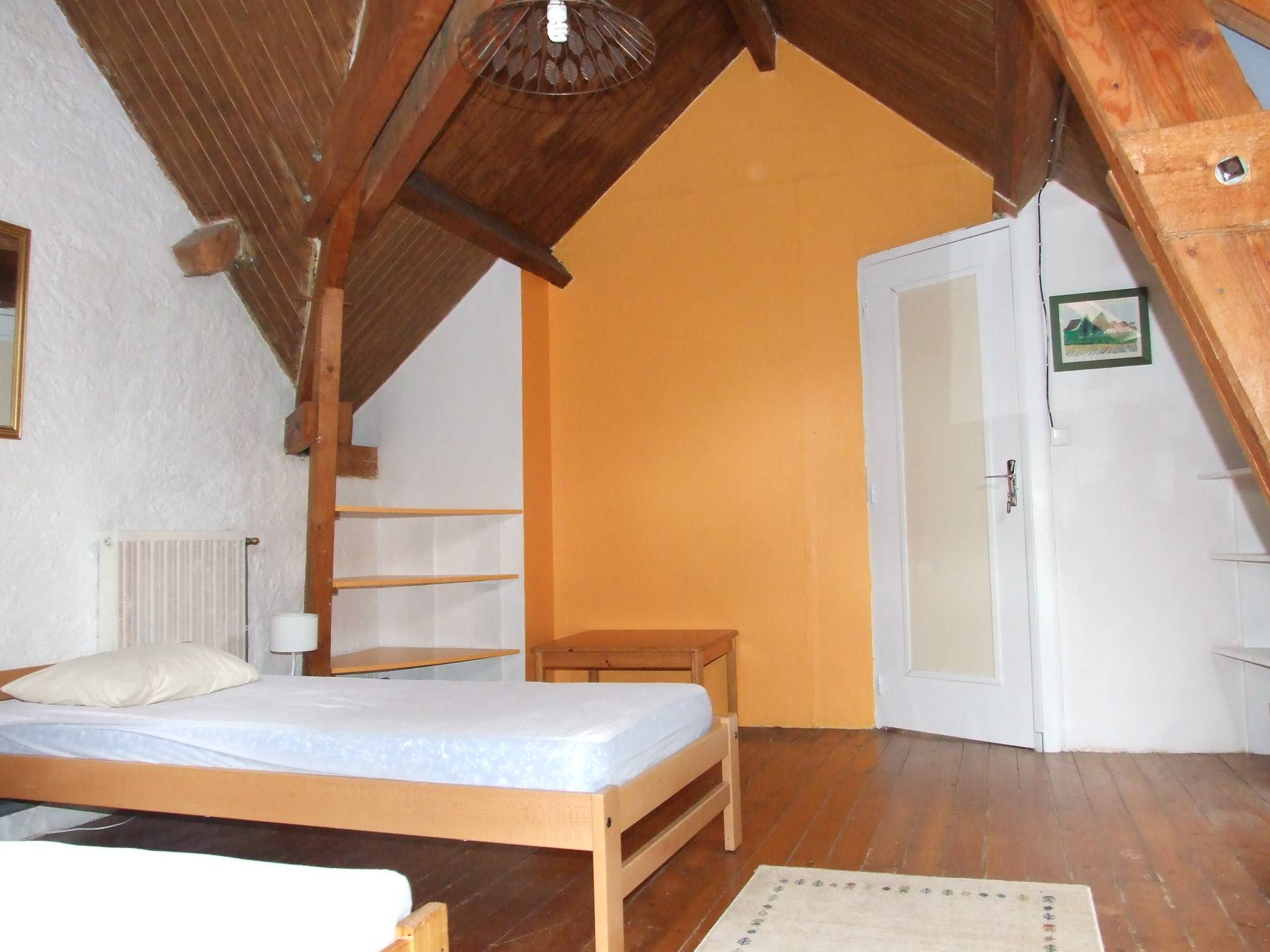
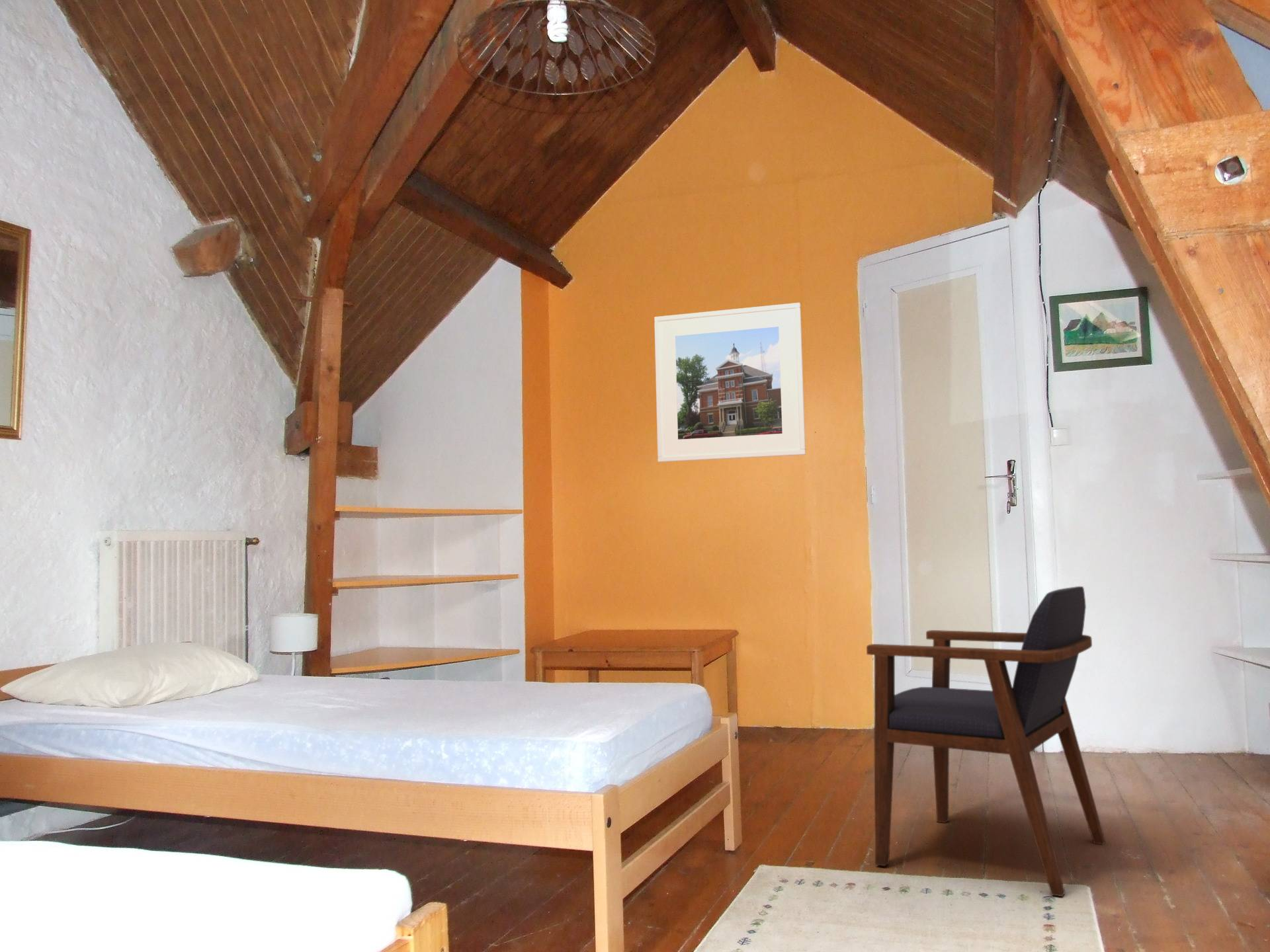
+ armchair (988, 719)
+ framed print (728, 383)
